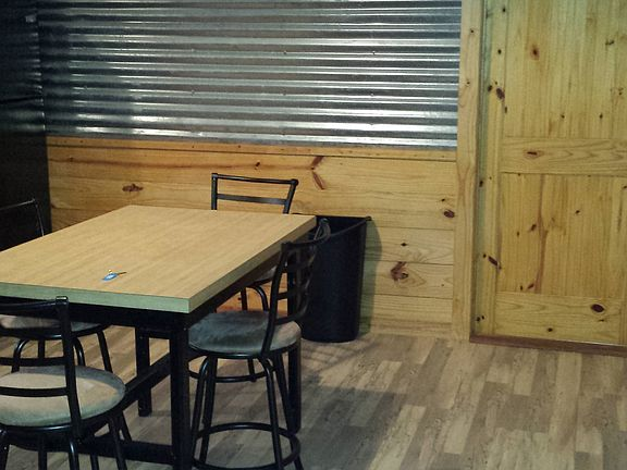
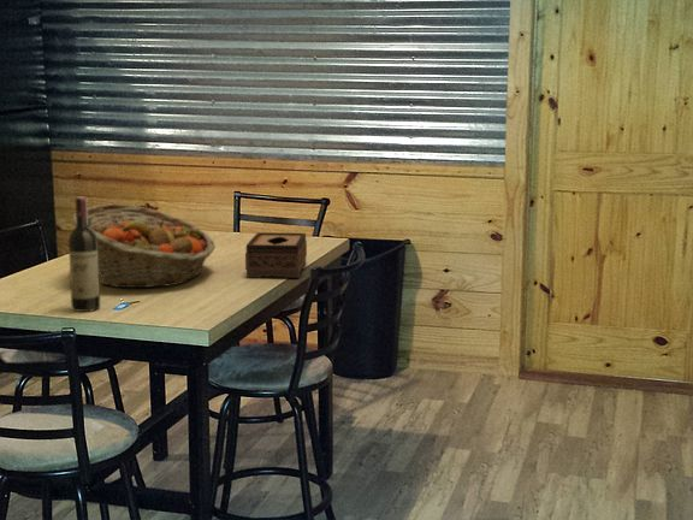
+ wine bottle (83, 253)
+ fruit basket (144, 243)
+ tissue box (277, 254)
